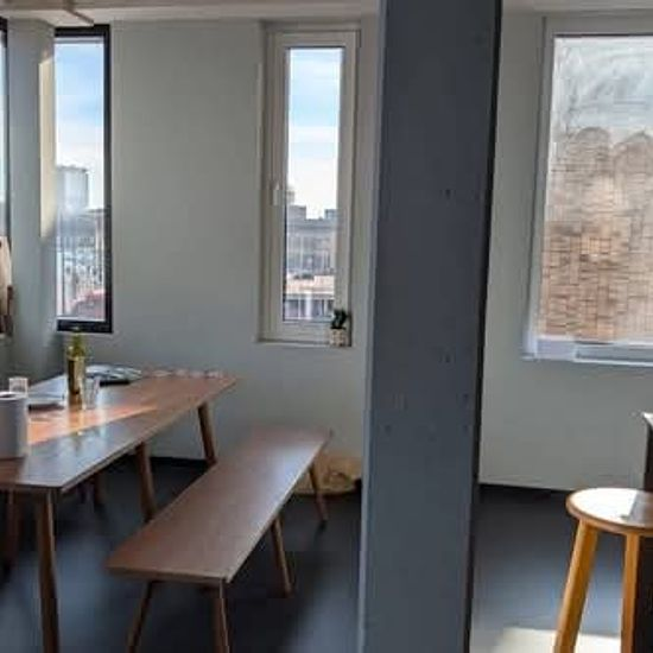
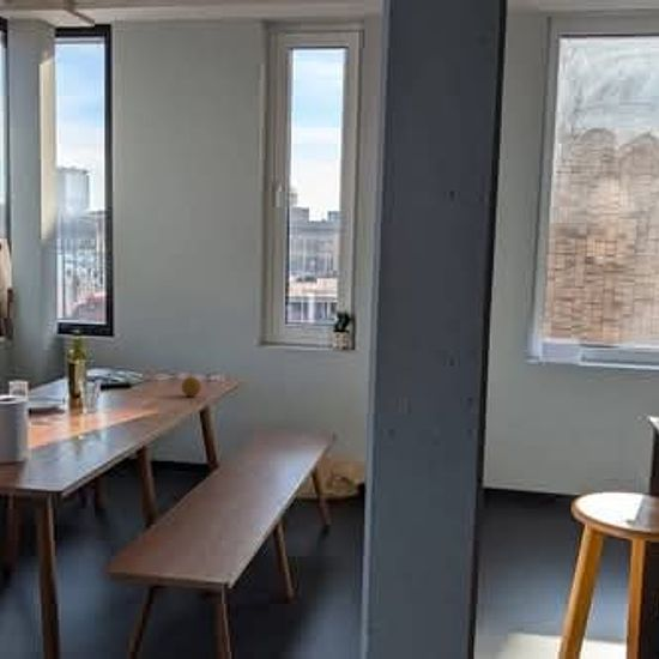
+ fruit (191, 386)
